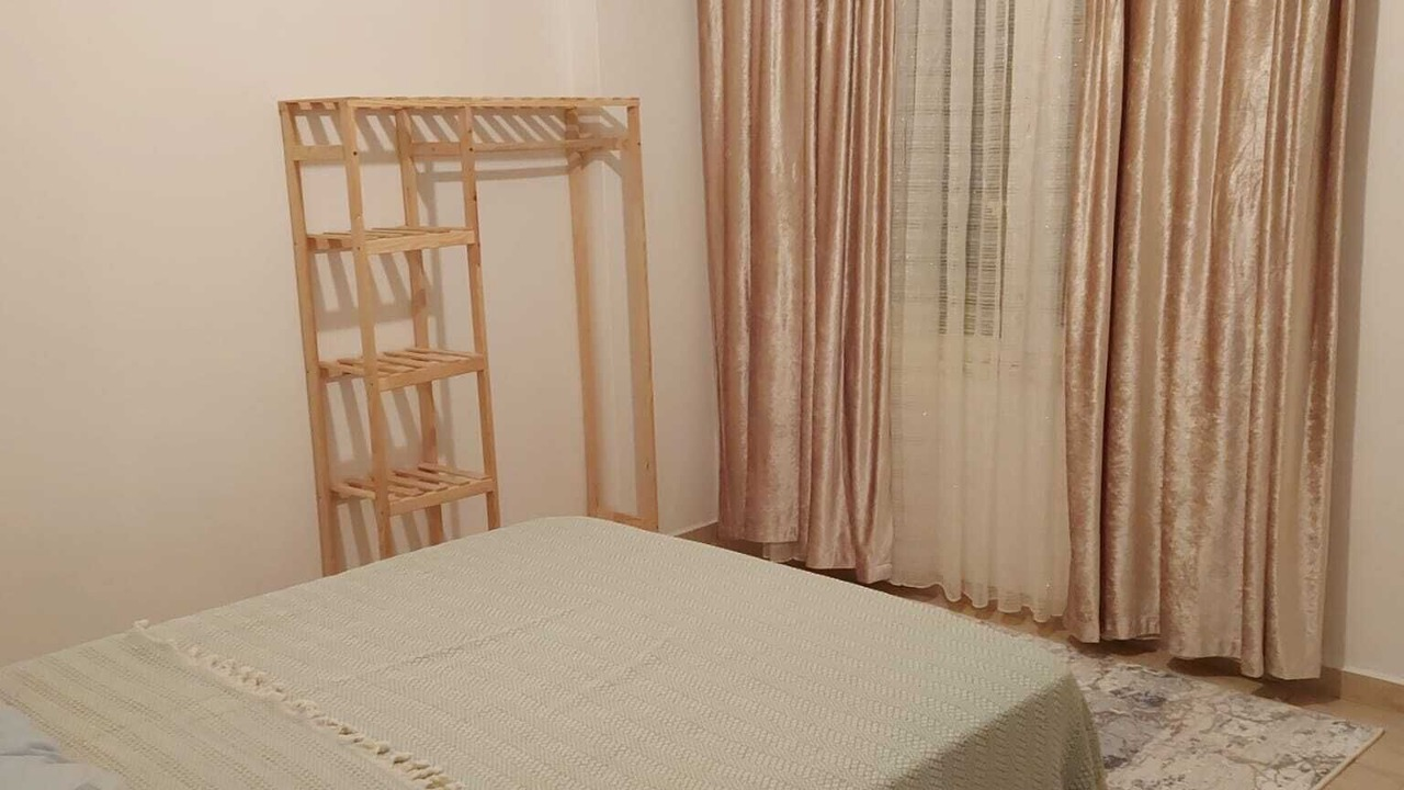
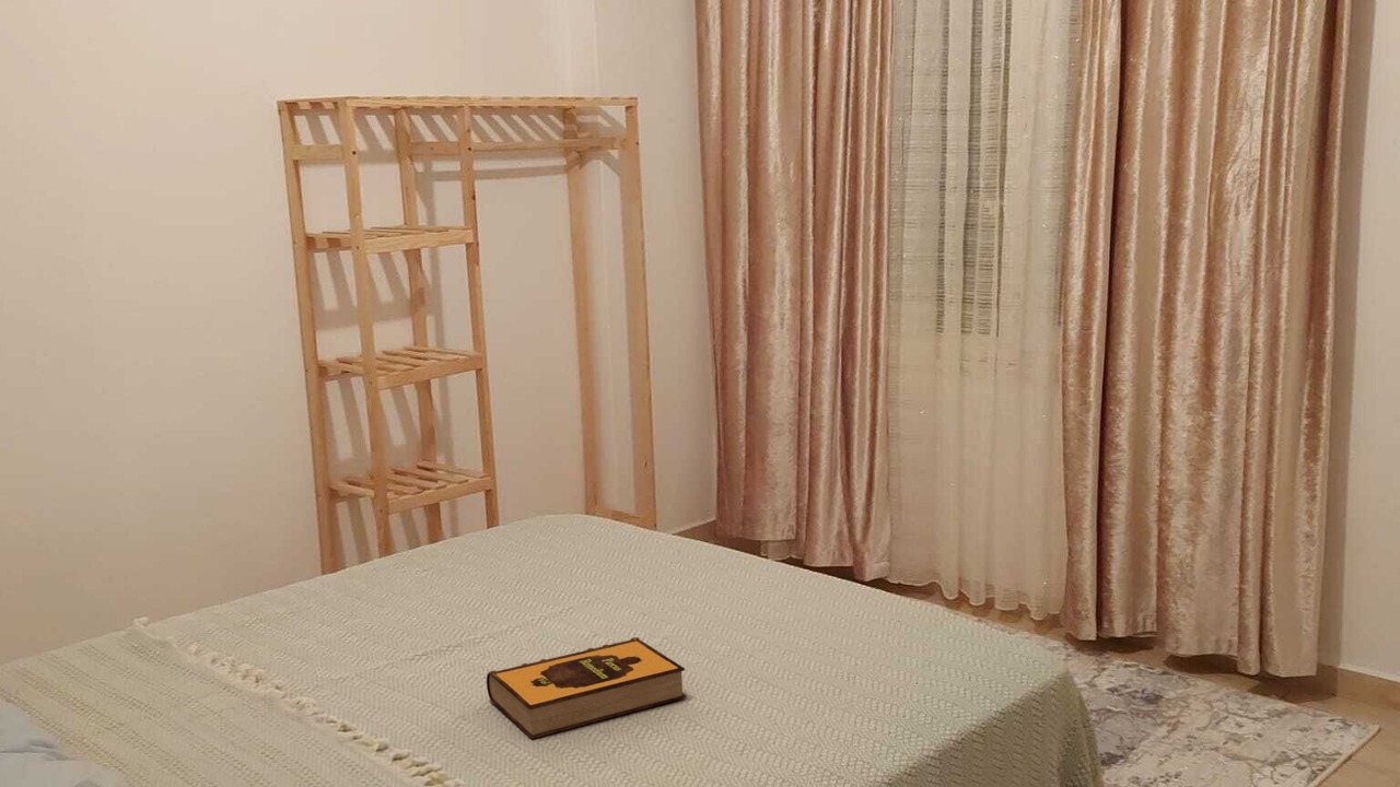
+ hardback book (585, 682)
